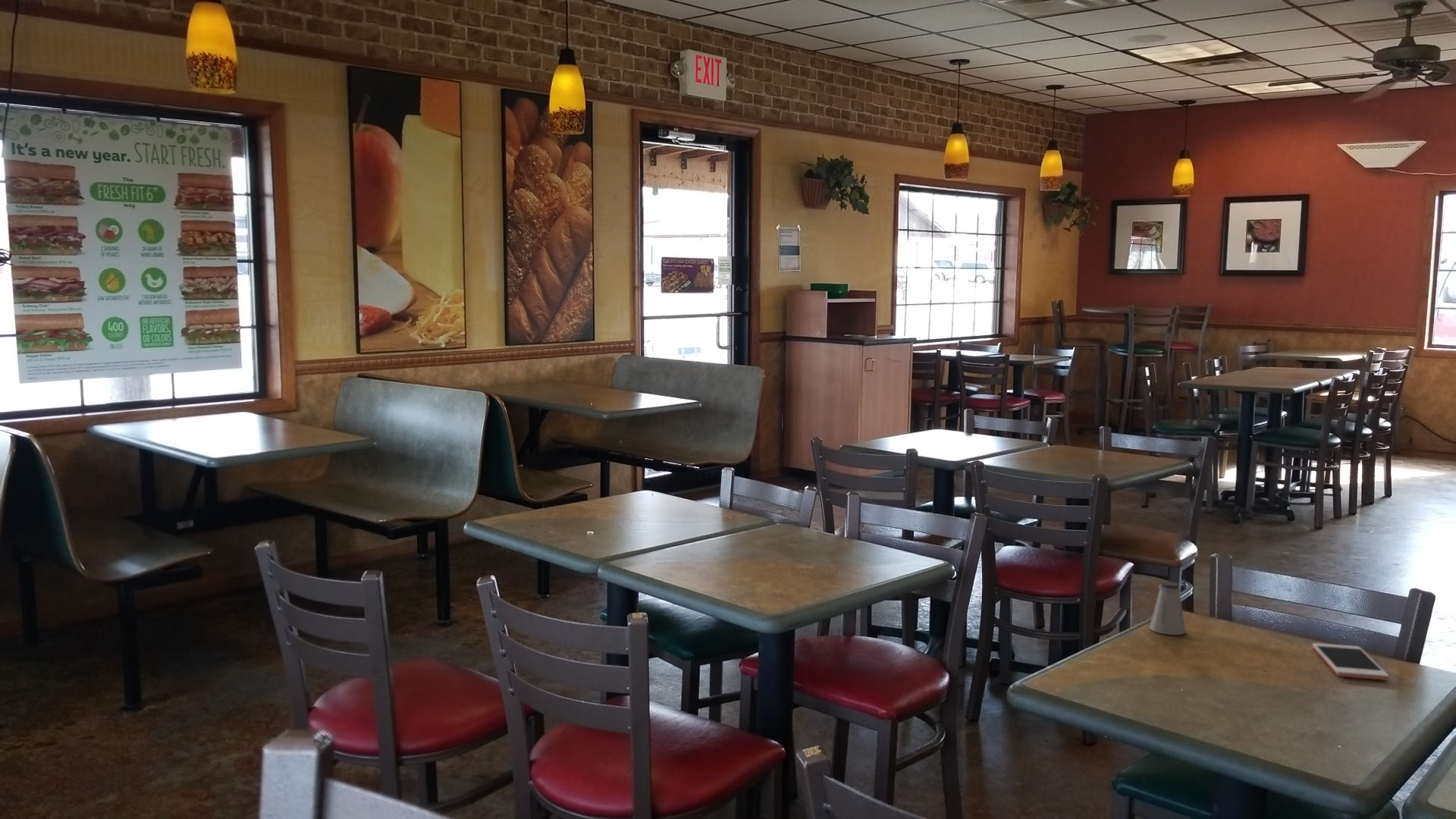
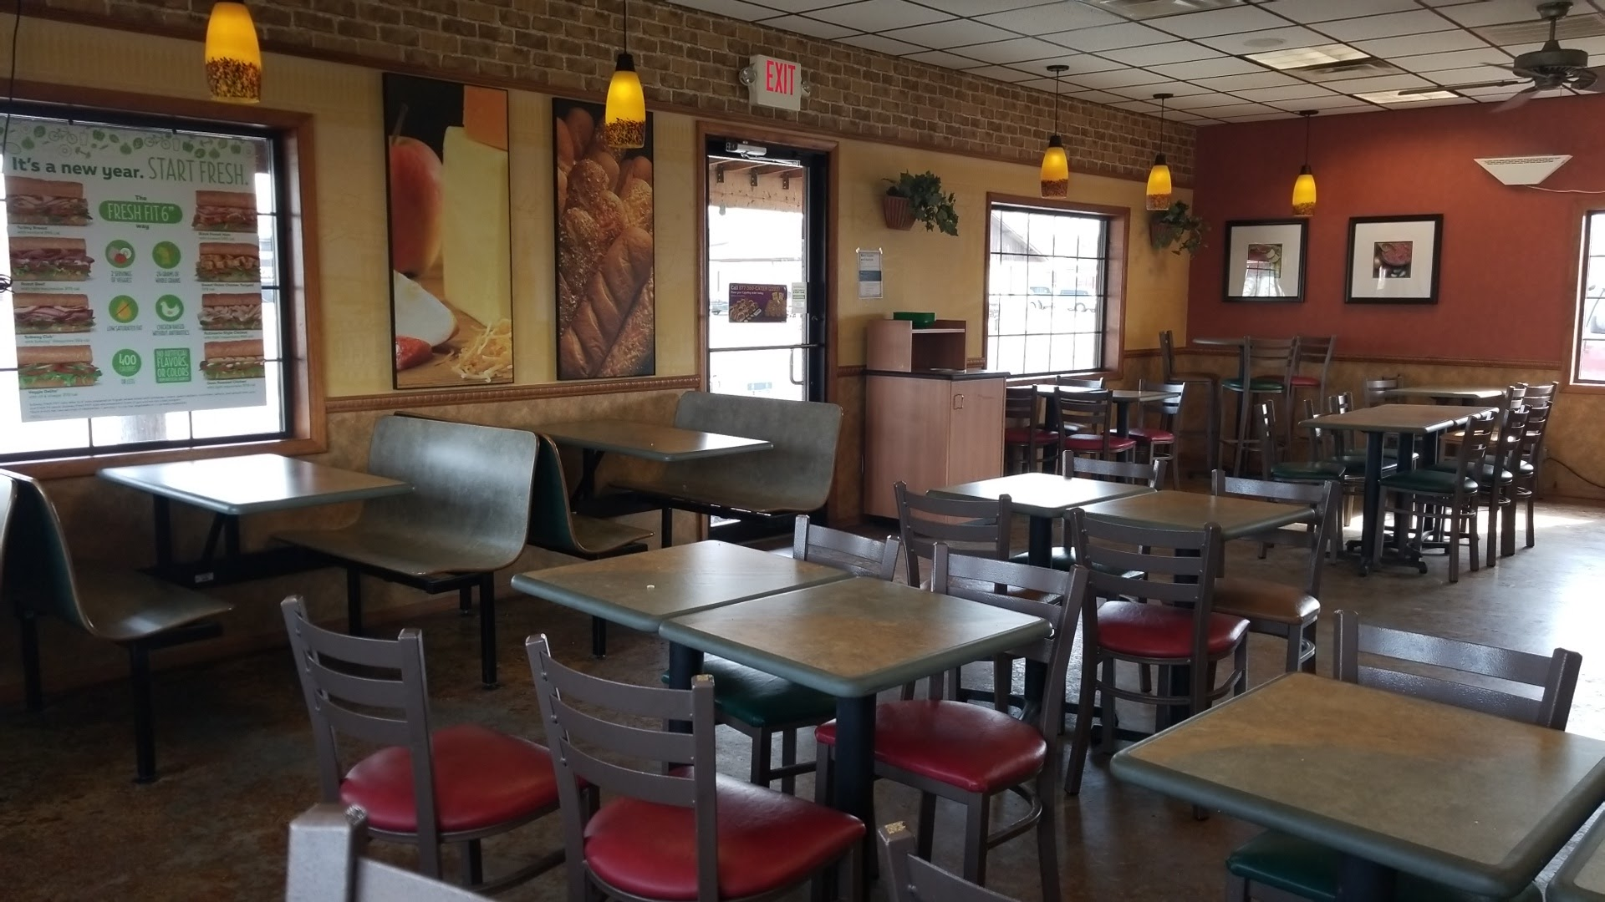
- cell phone (1348, 661)
- saltshaker (1169, 606)
